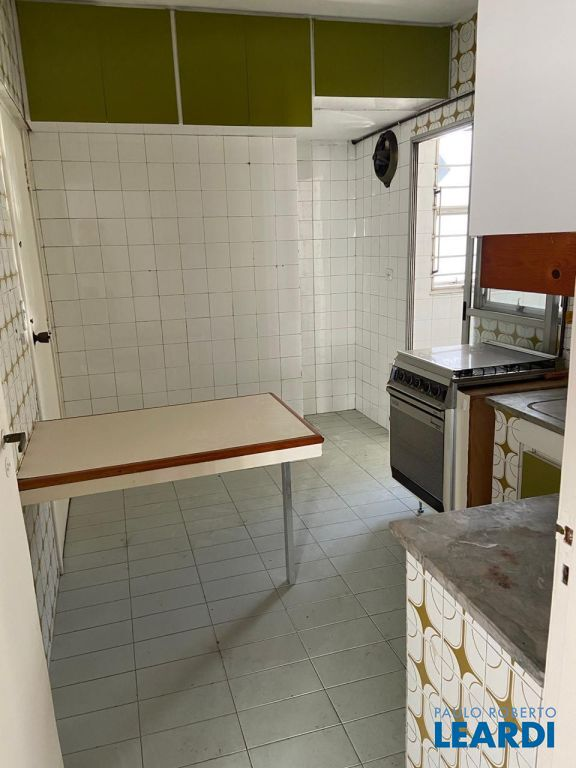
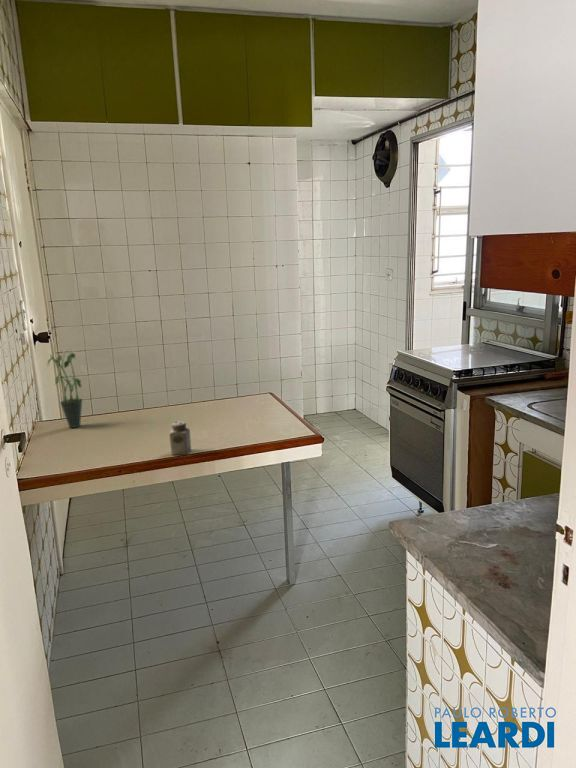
+ potted plant (66, 388)
+ salt shaker (180, 437)
